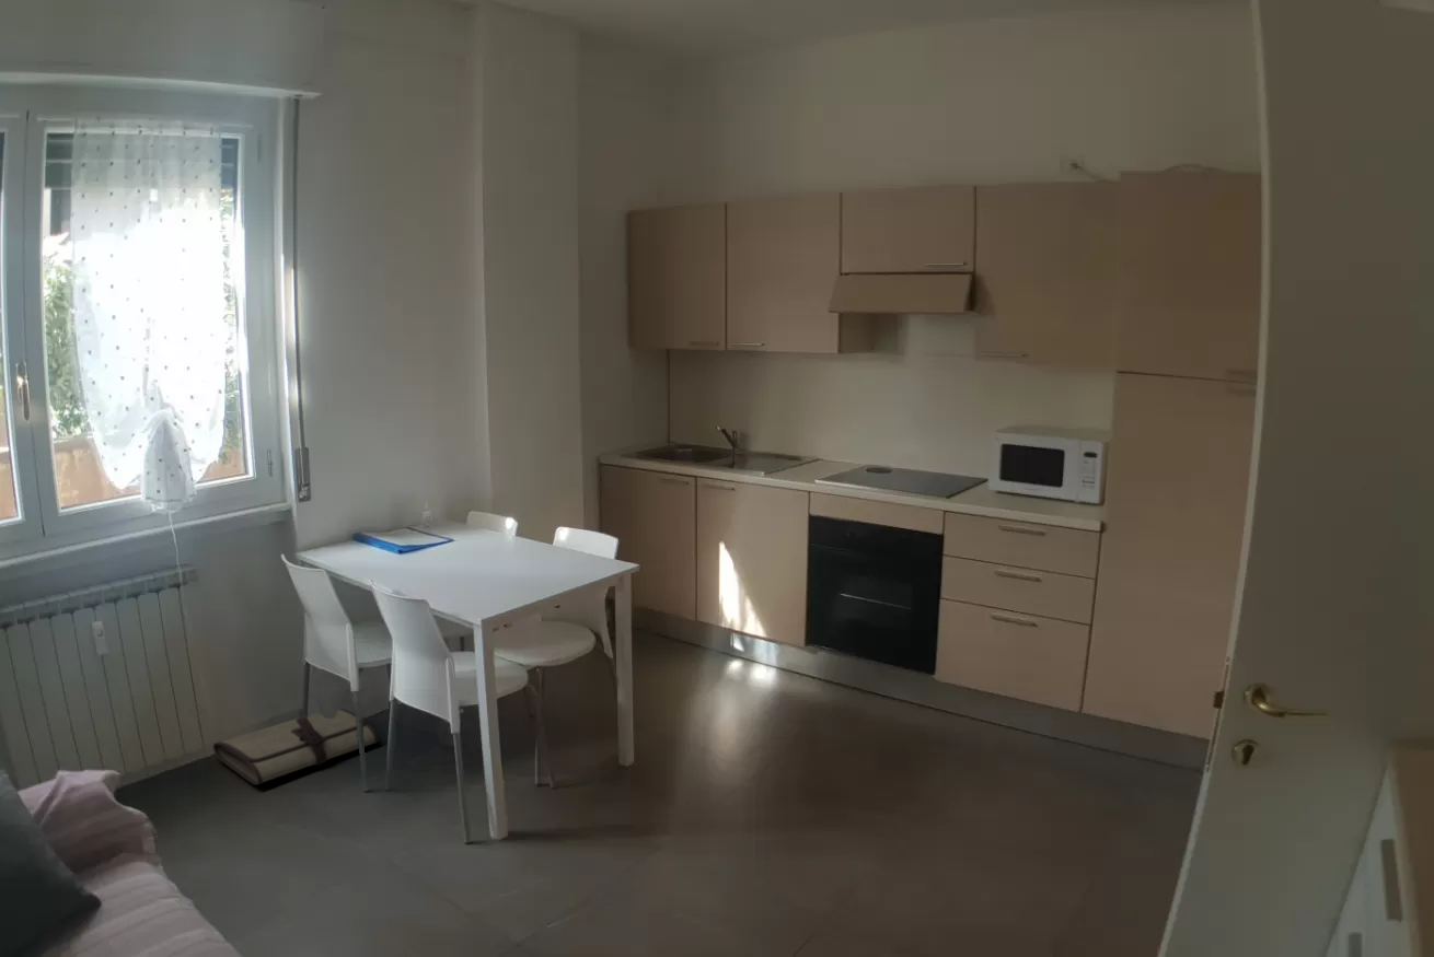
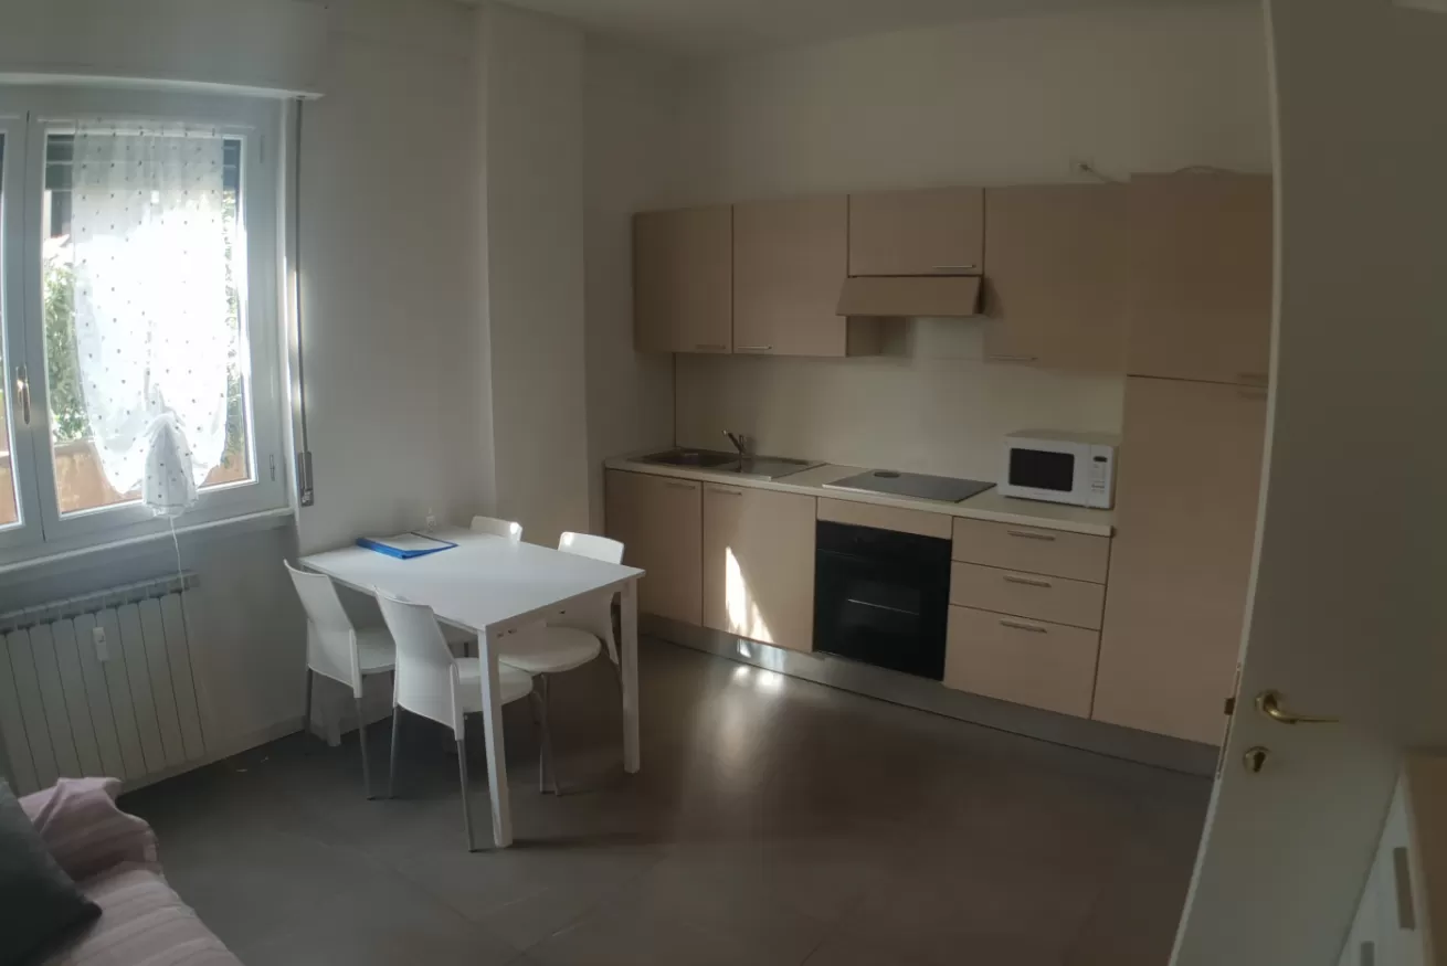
- tool roll (297, 733)
